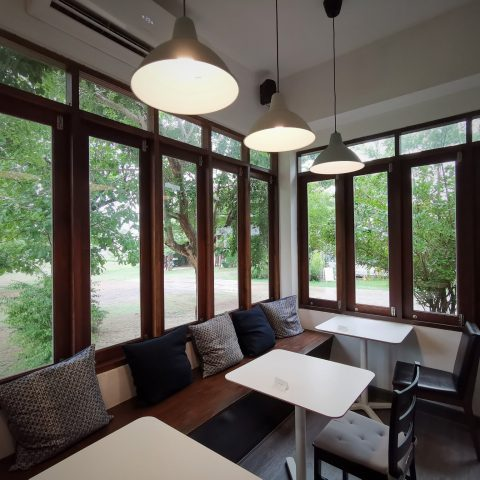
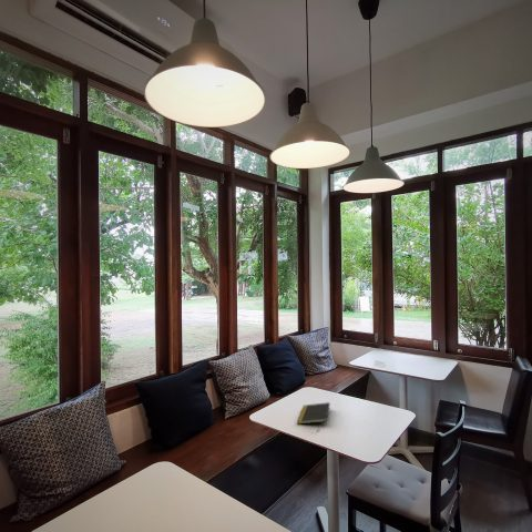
+ notepad (314, 412)
